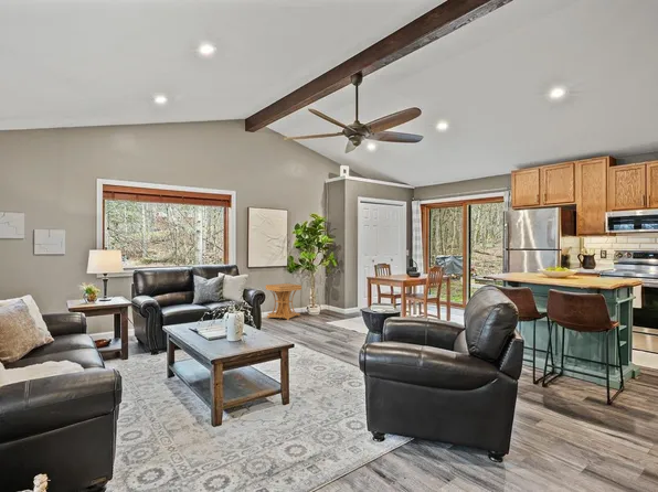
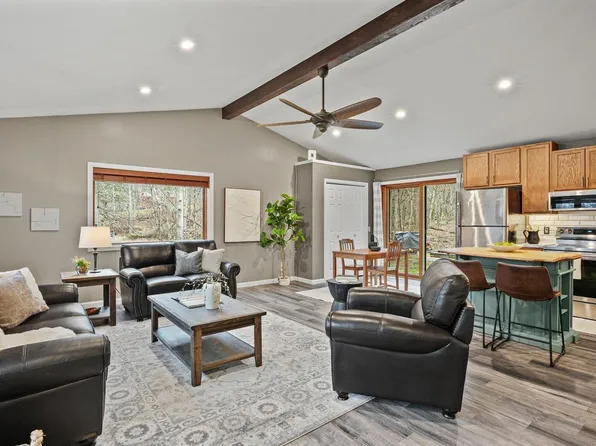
- side table (283, 300)
